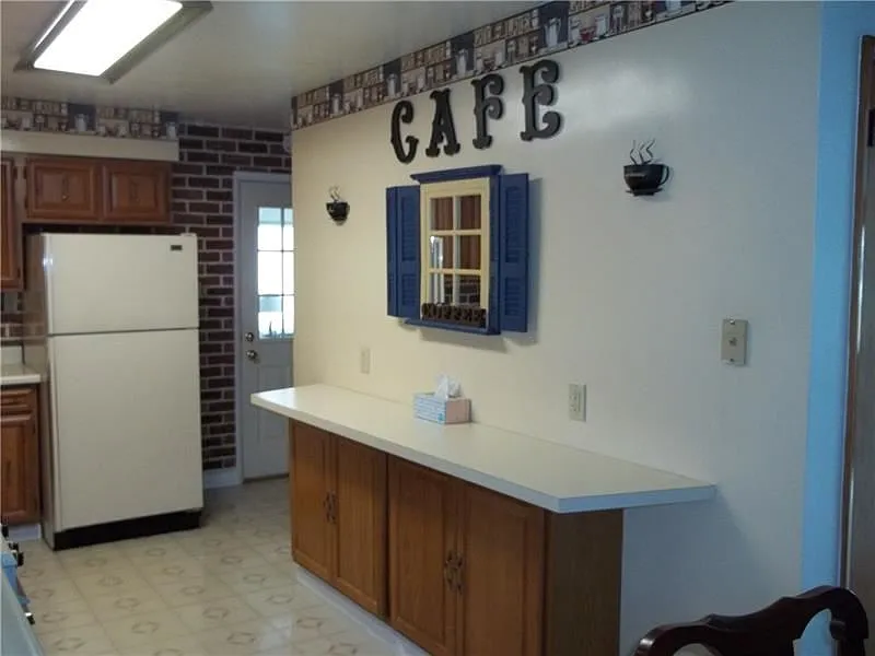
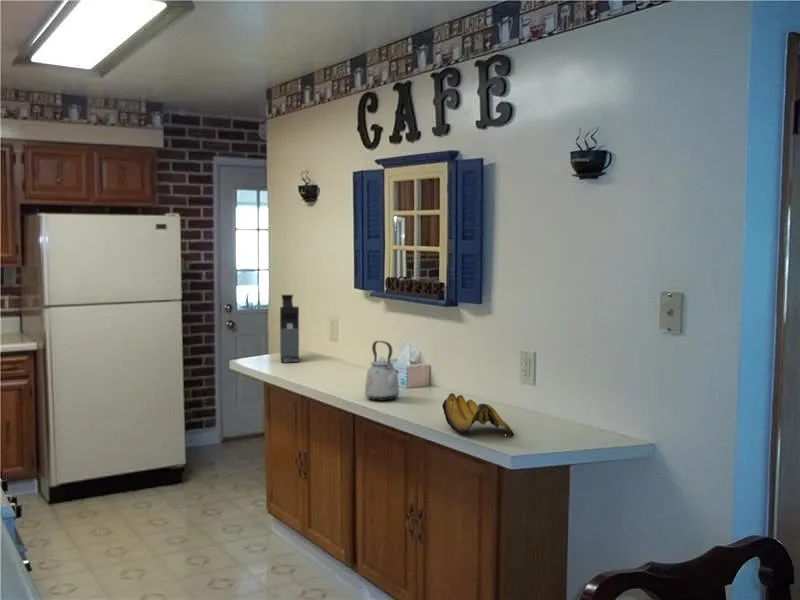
+ kettle (385, 370)
+ coffee maker (289, 327)
+ banana bunch (481, 414)
